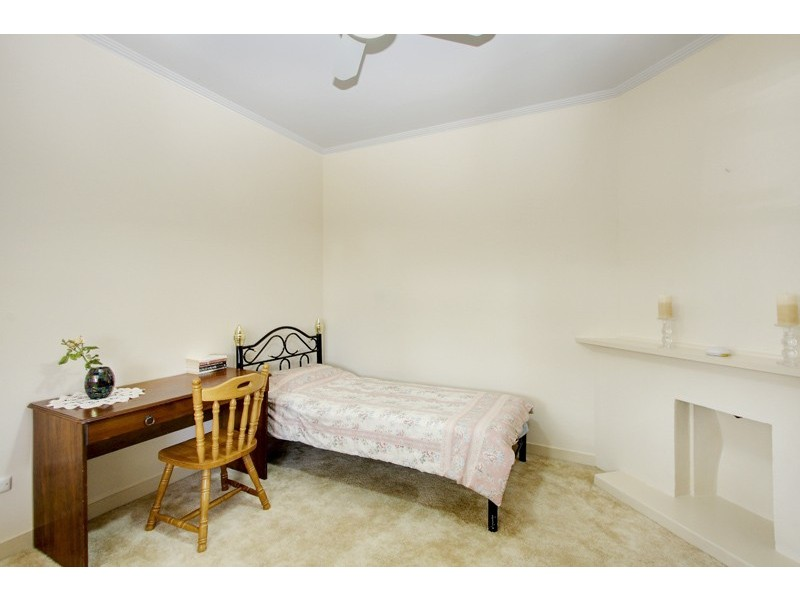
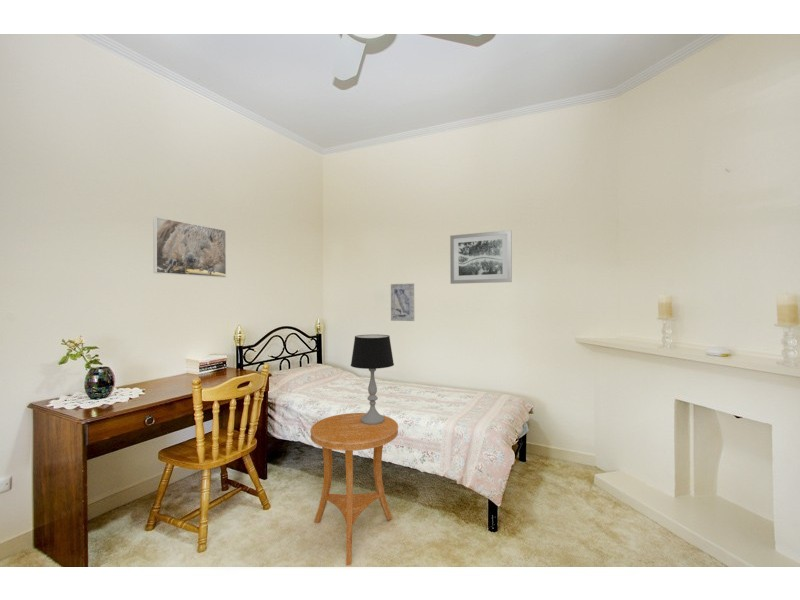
+ wall art (479, 258)
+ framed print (192, 249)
+ wall art (402, 302)
+ table lamp (372, 378)
+ side table (352, 479)
